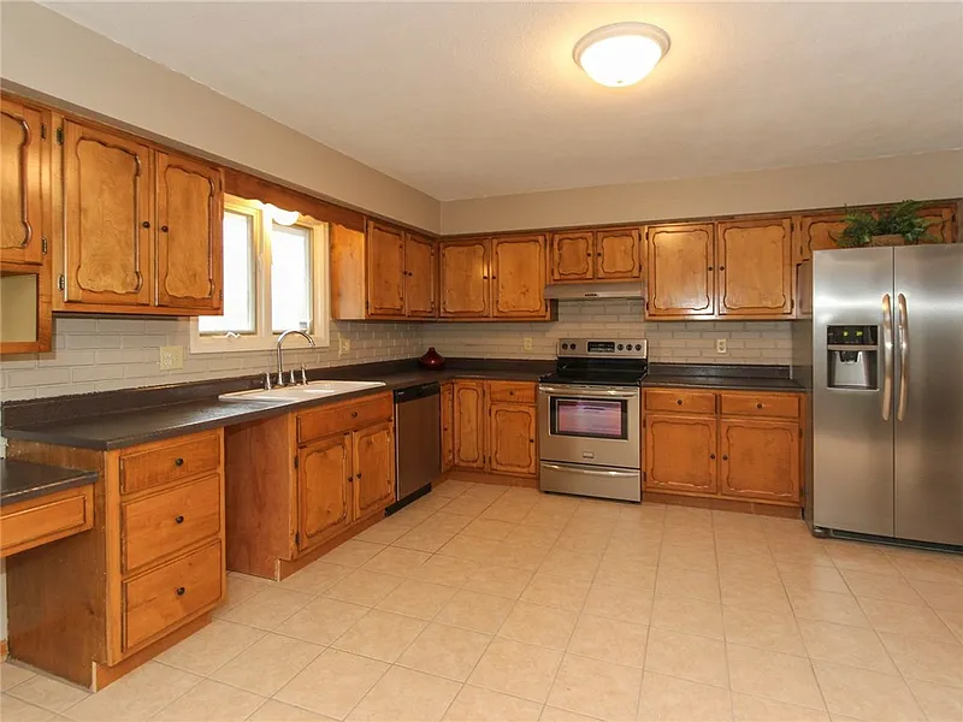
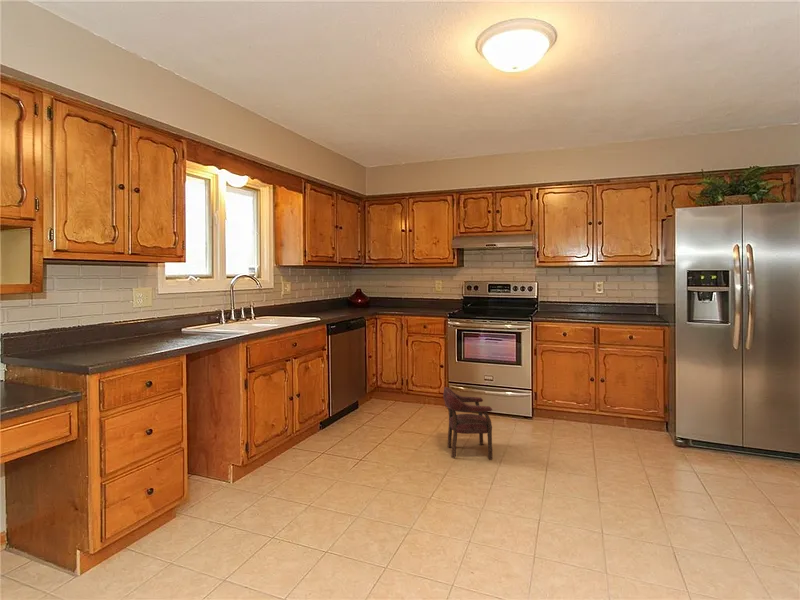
+ stool (468, 419)
